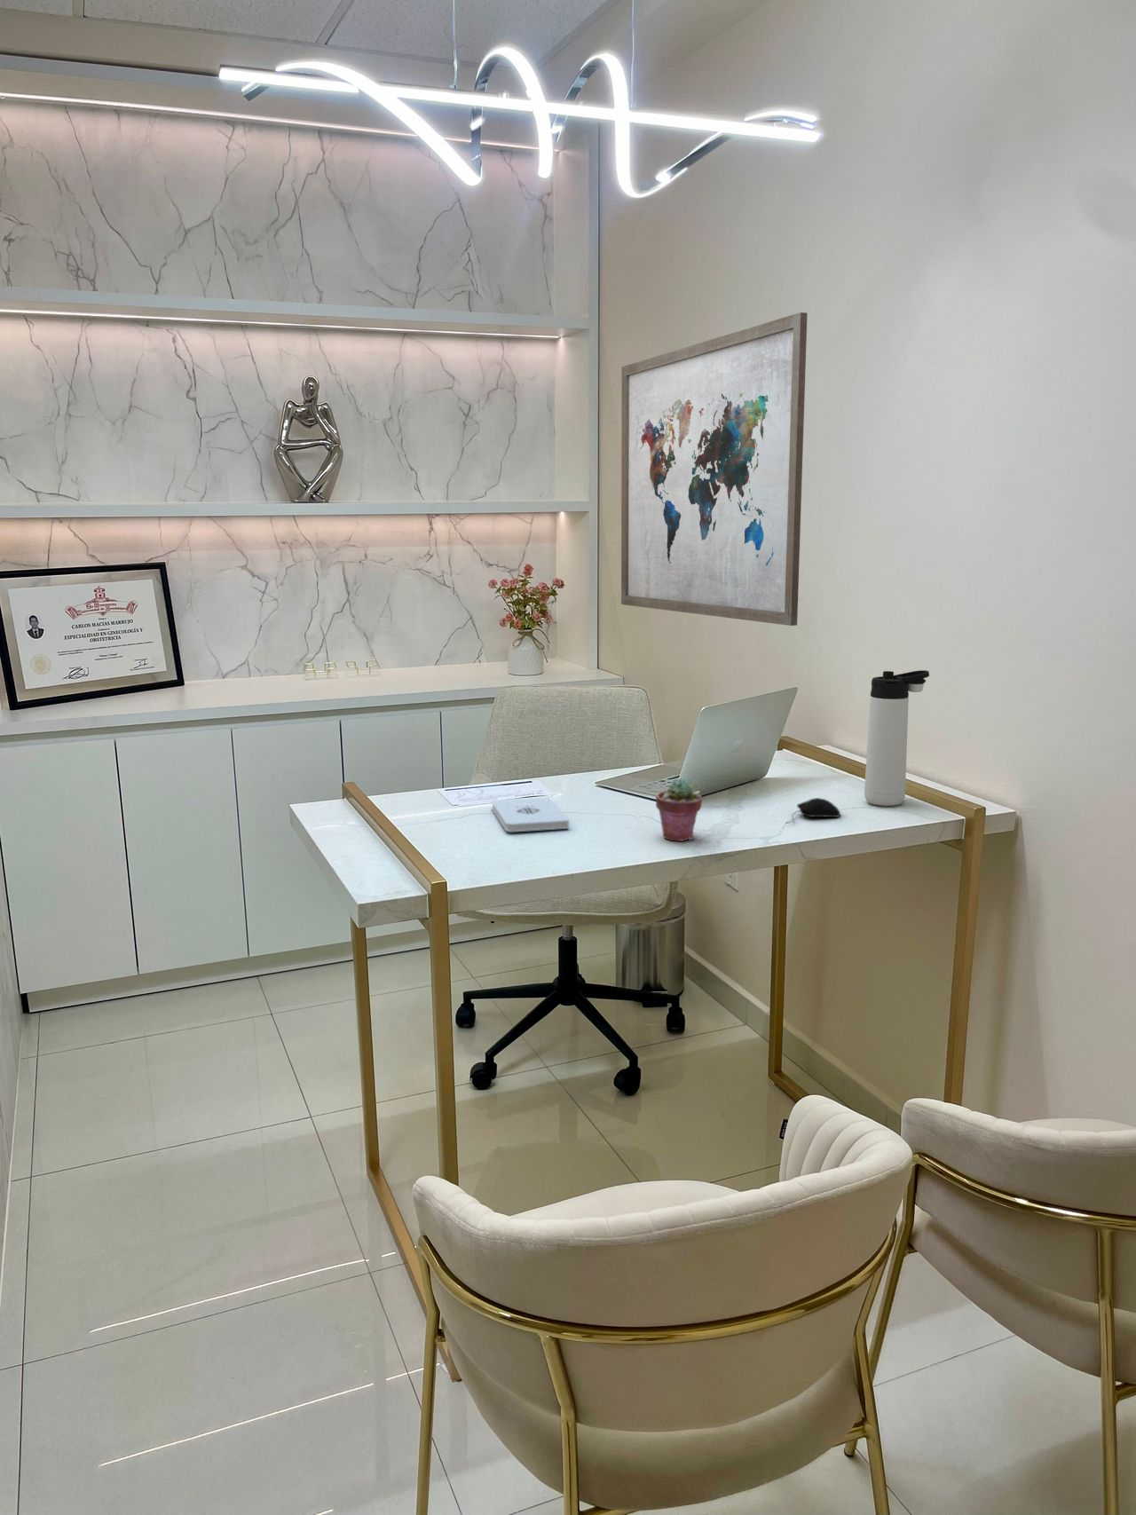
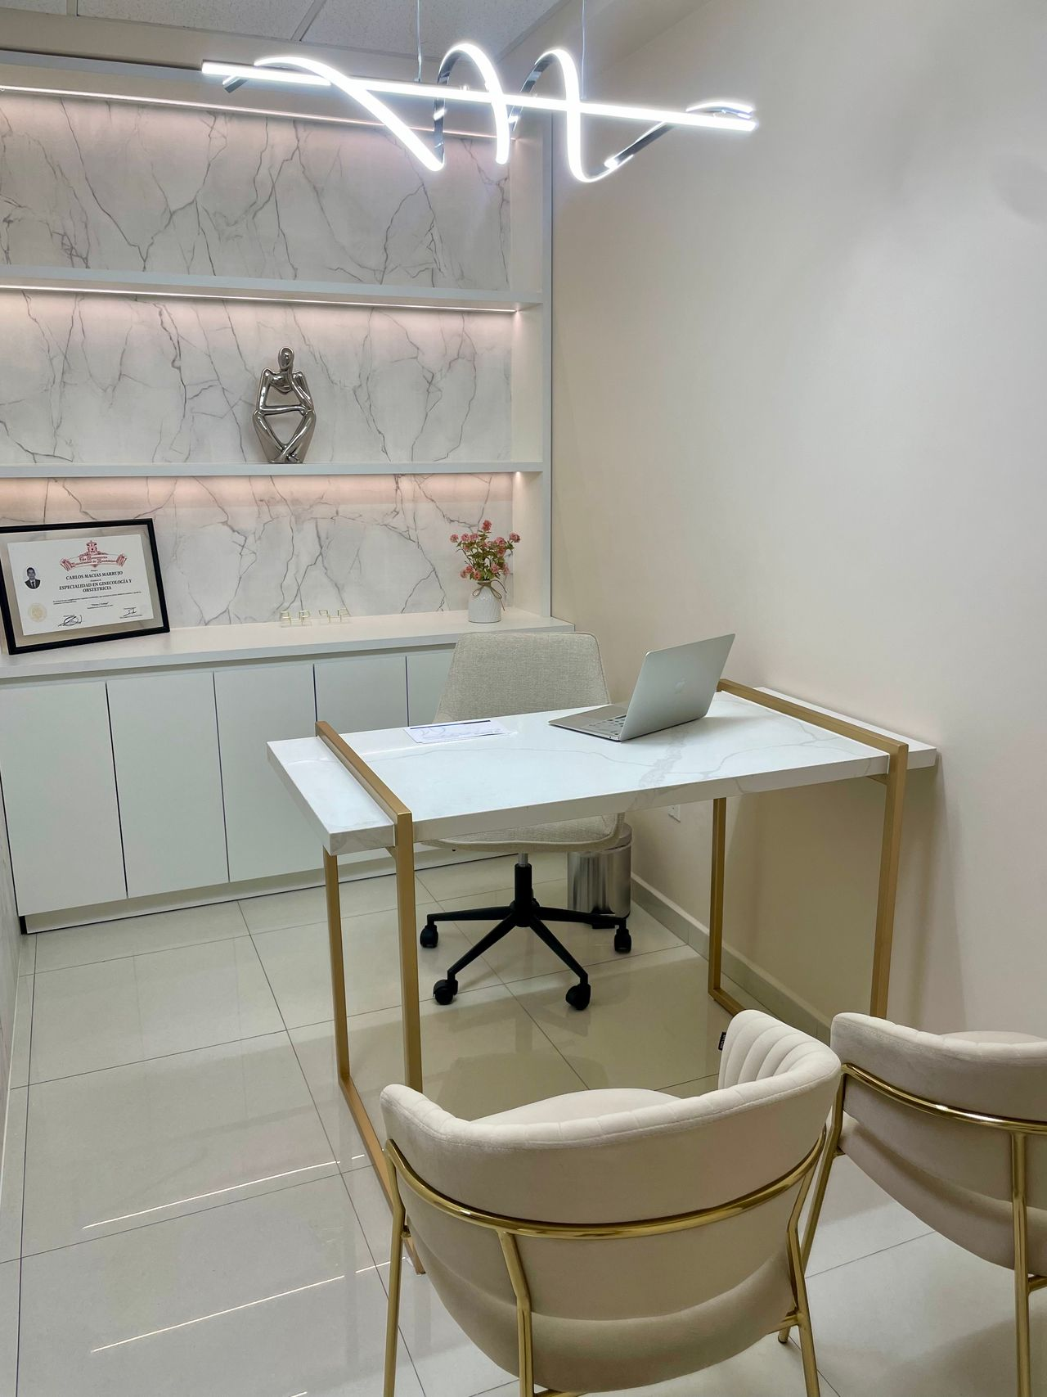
- thermos bottle (896, 737)
- computer mouse (809, 809)
- notepad (529, 814)
- potted succulent (678, 808)
- wall art (699, 481)
